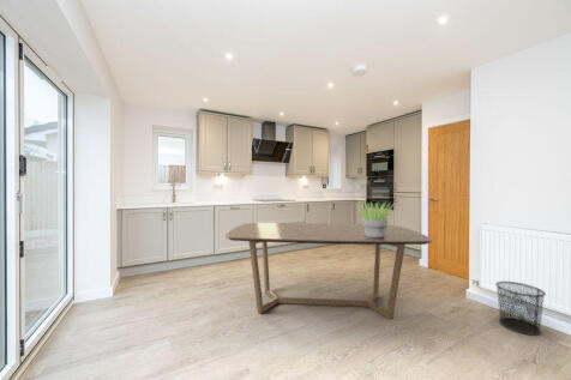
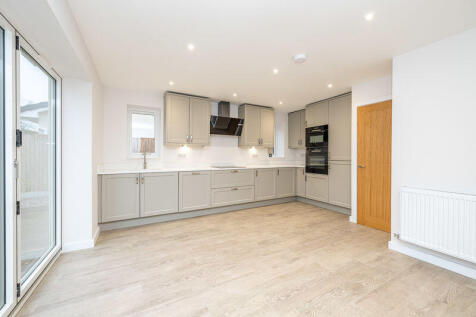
- potted plant (374, 218)
- waste bin (519, 307)
- dining table (321, 242)
